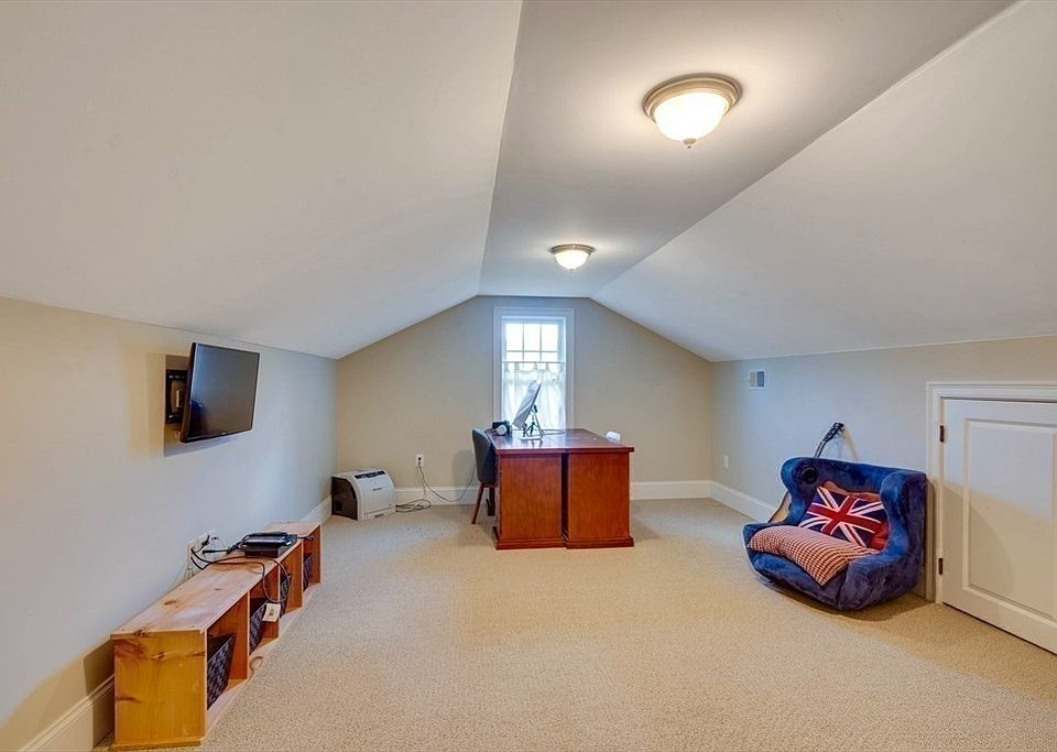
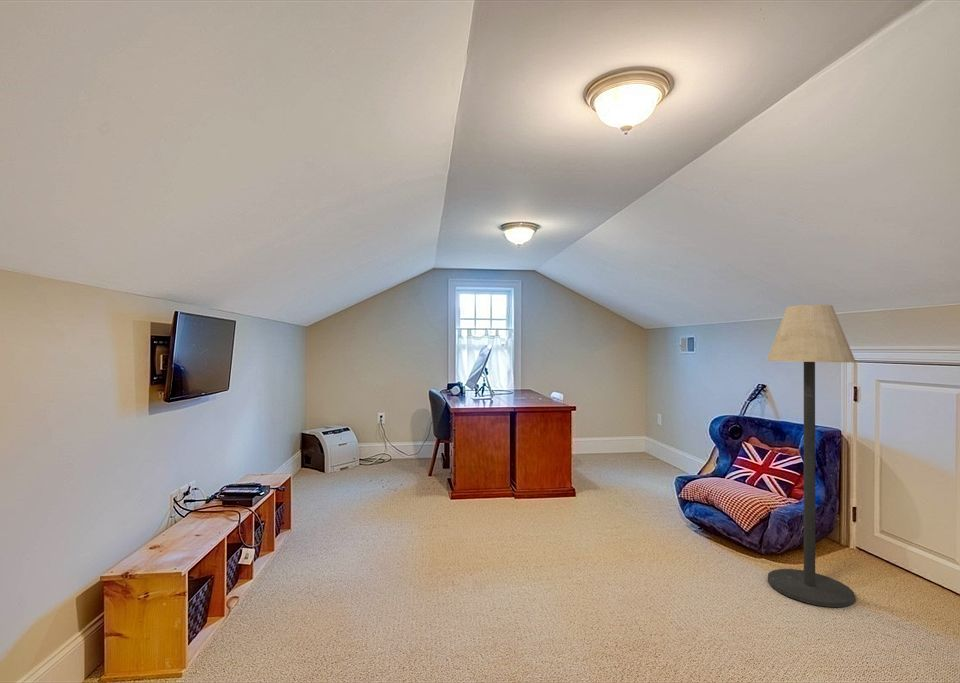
+ floor lamp (809, 446)
